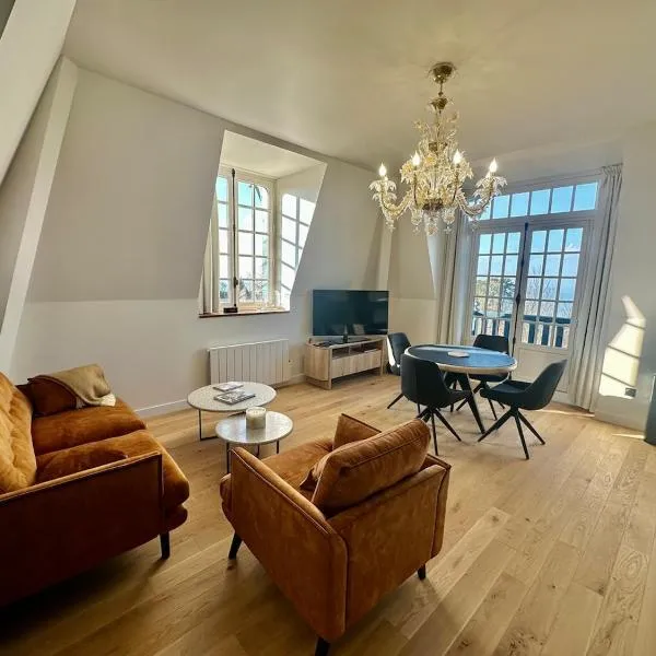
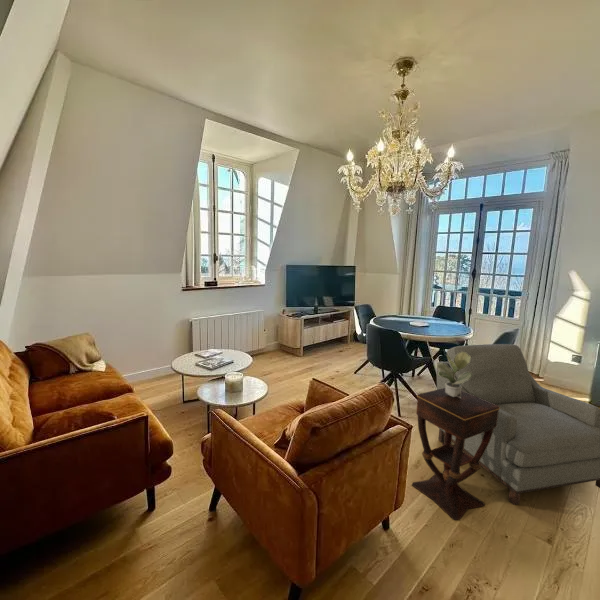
+ chair (516, 409)
+ side table (451, 447)
+ potted plant (451, 375)
